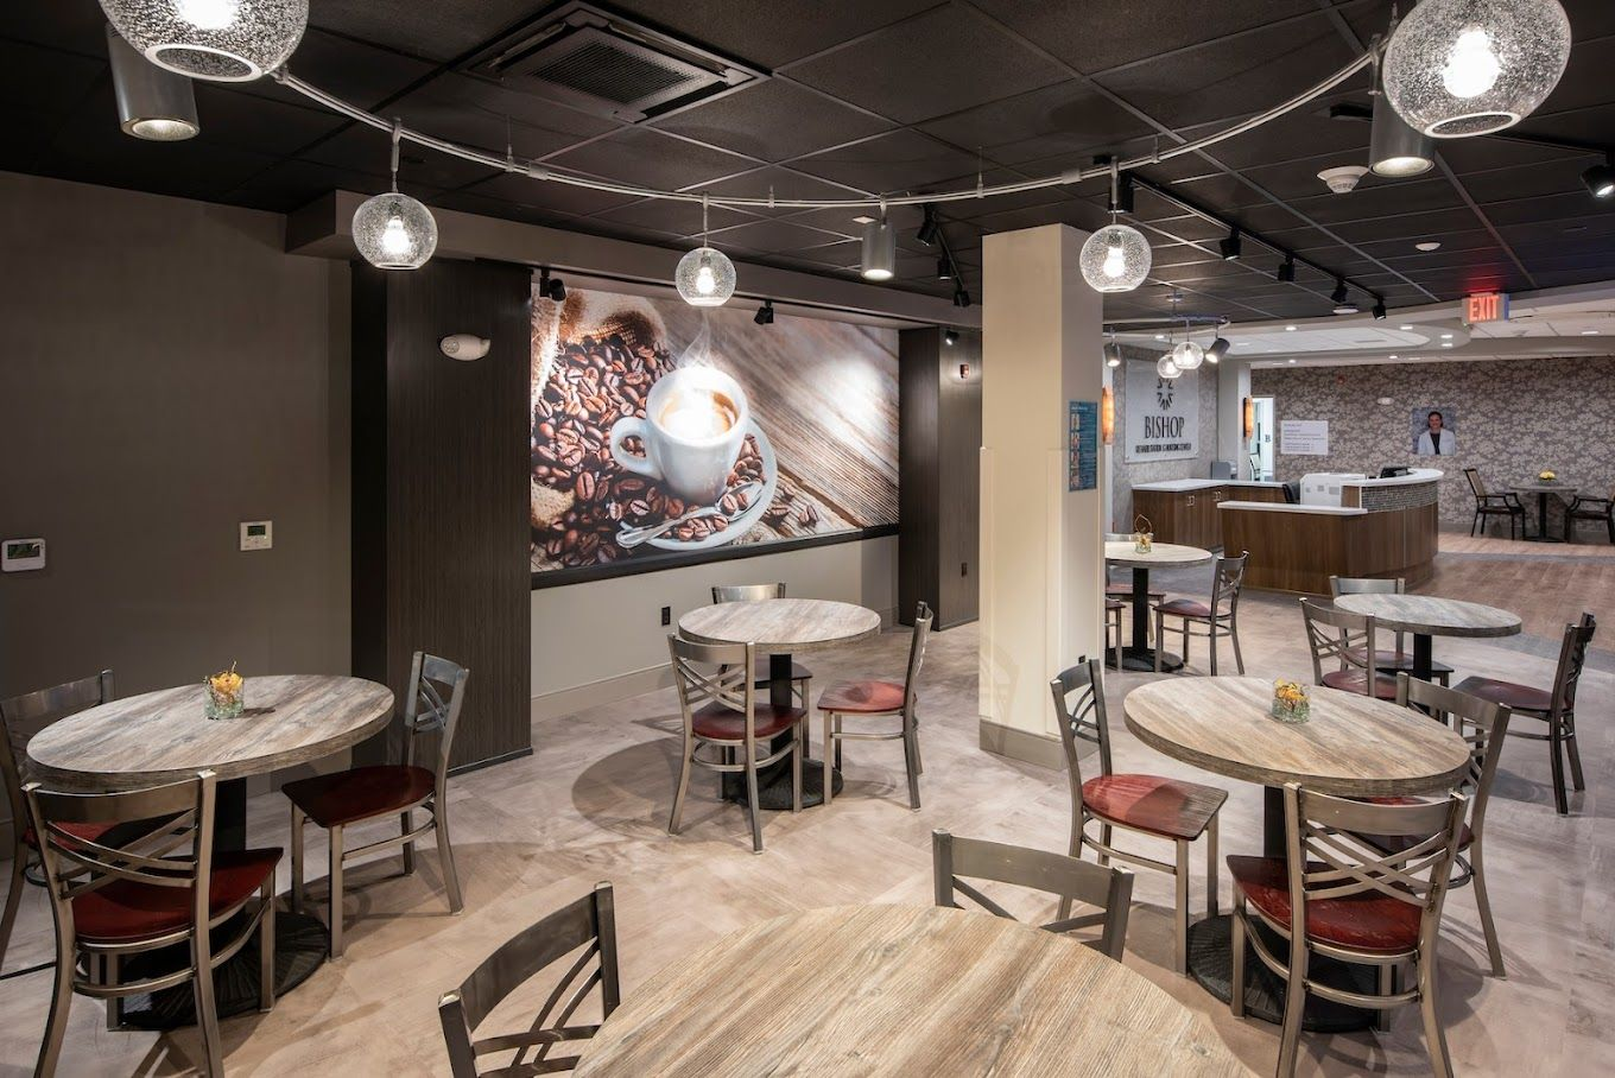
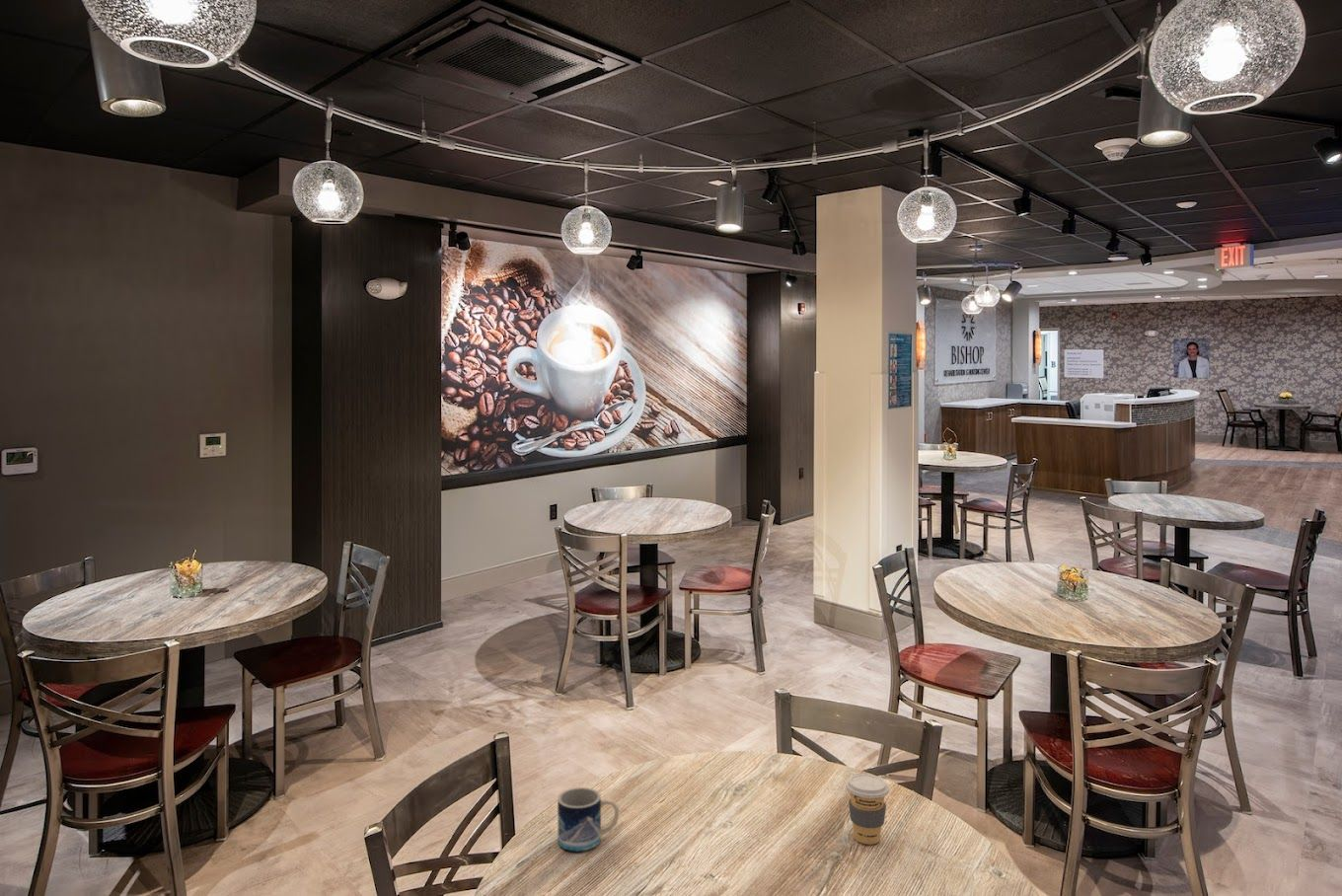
+ mug (588, 818)
+ coffee cup (866, 809)
